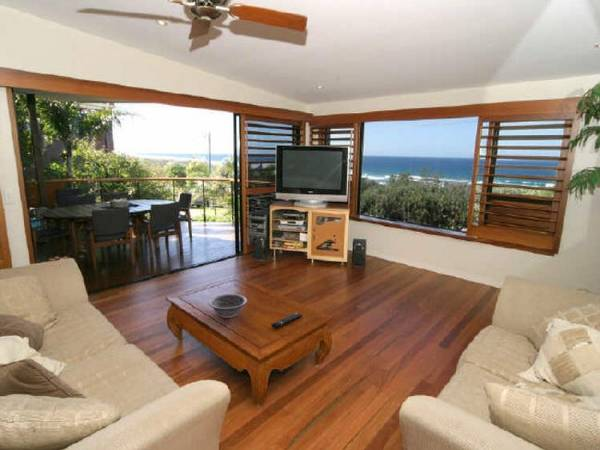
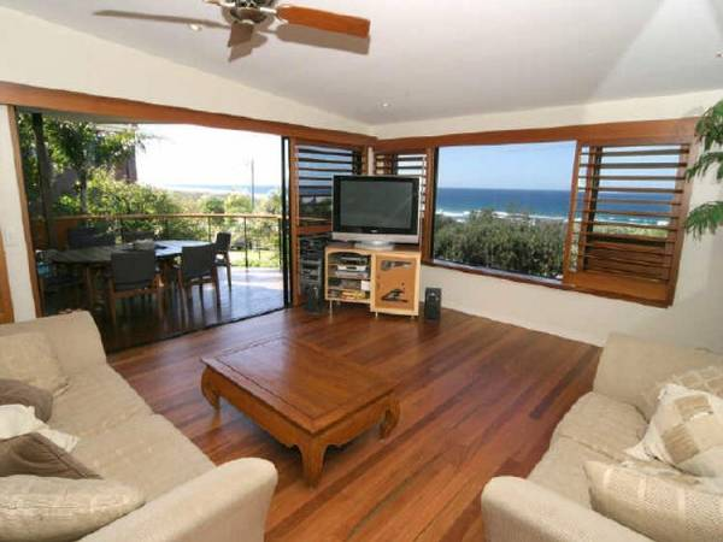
- decorative bowl (228, 307)
- remote control (287, 320)
